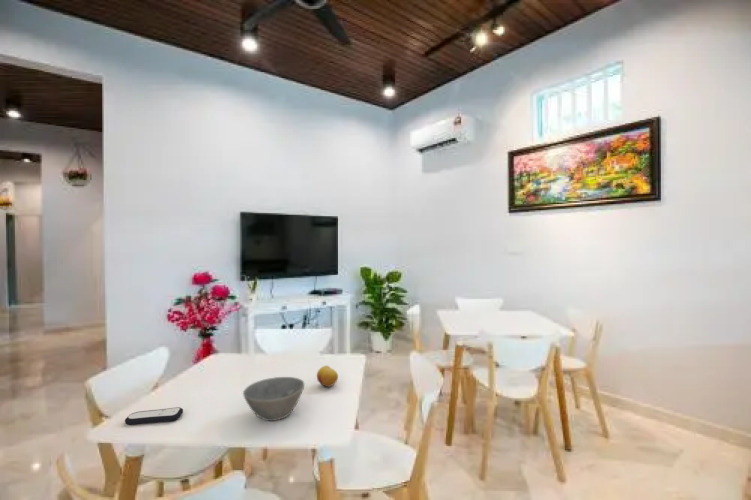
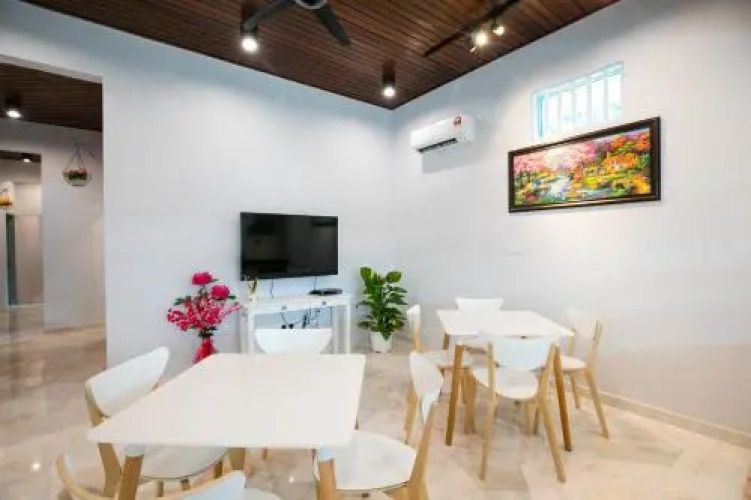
- bowl (274, 400)
- remote control (154, 415)
- fruit (327, 376)
